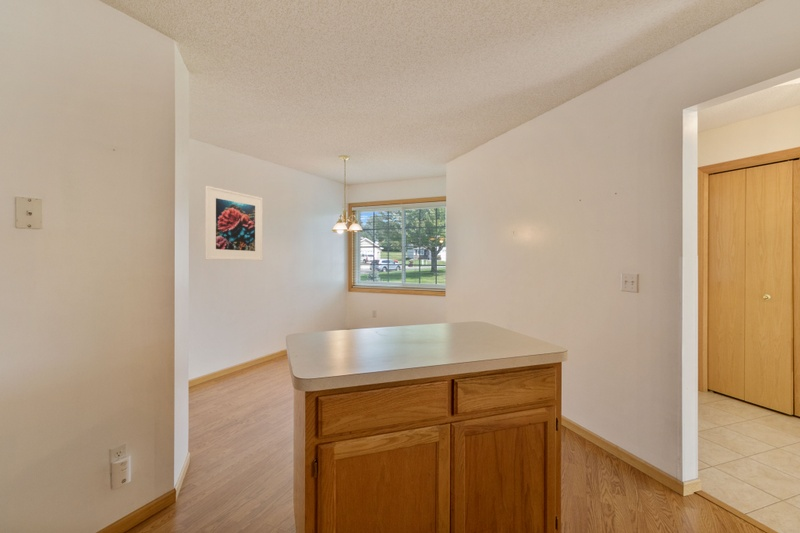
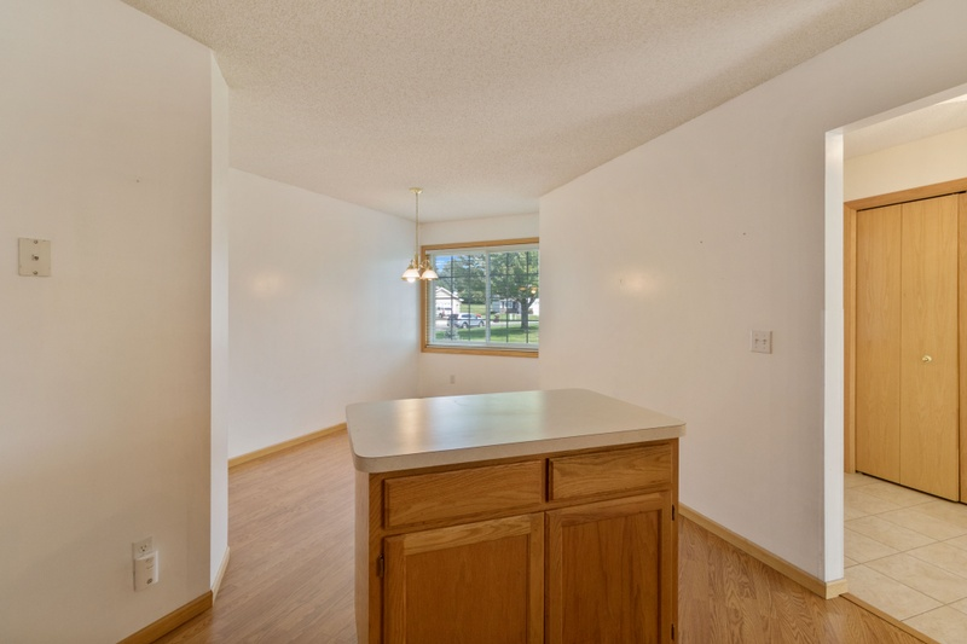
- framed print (236, 226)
